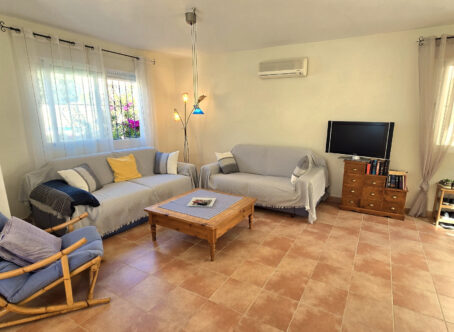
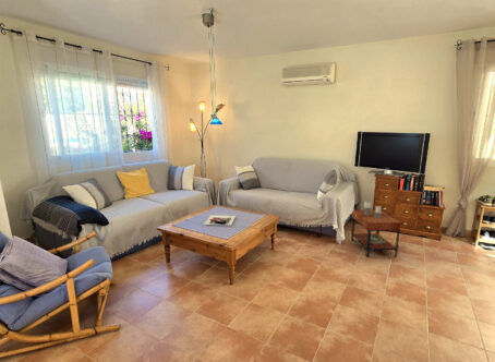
+ side table (374, 225)
